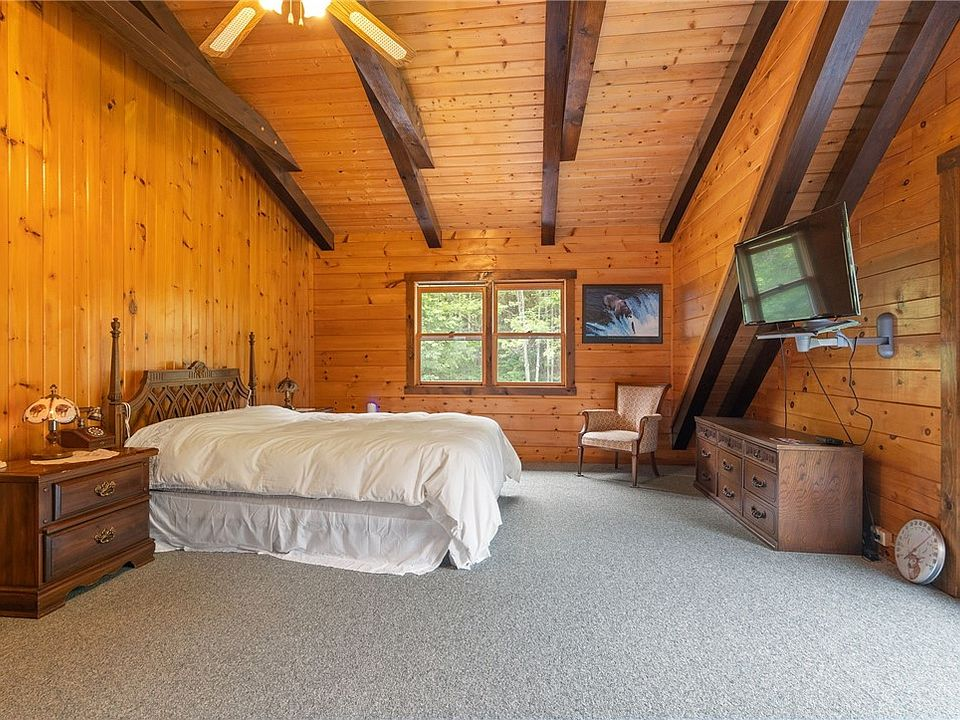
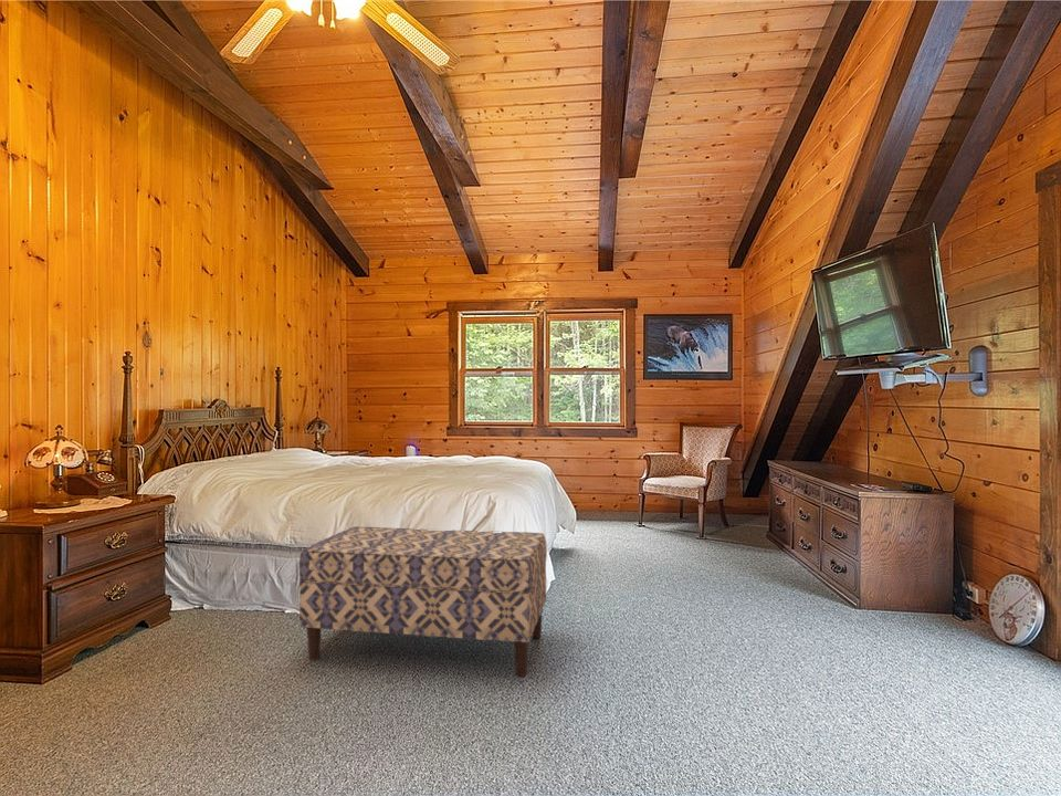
+ bench (429, 594)
